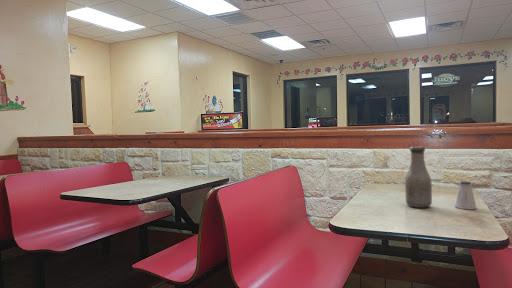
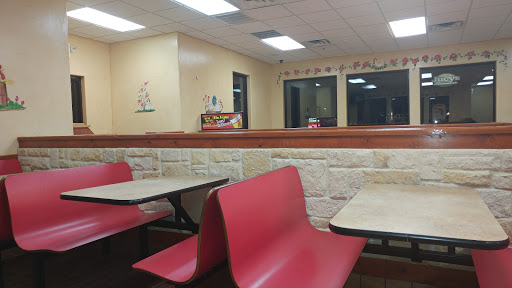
- bottle (418, 176)
- saltshaker (465, 194)
